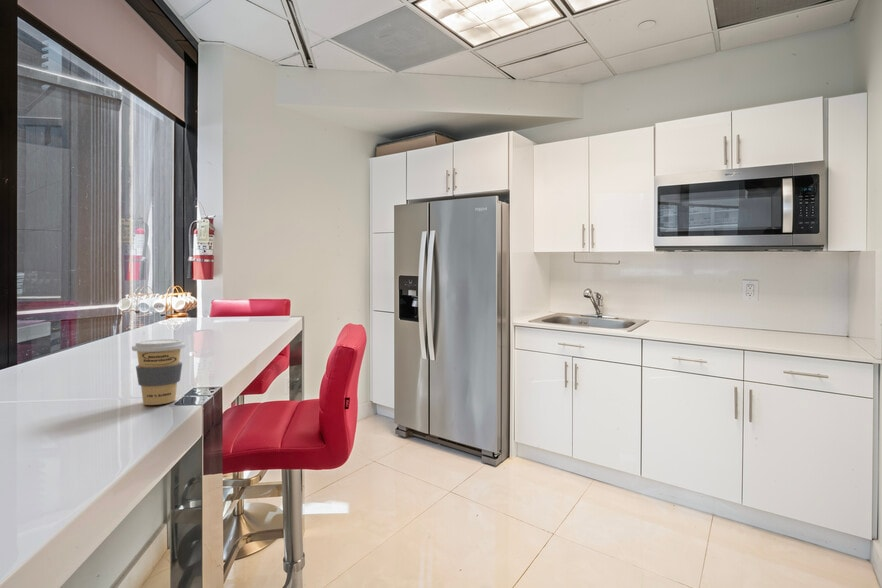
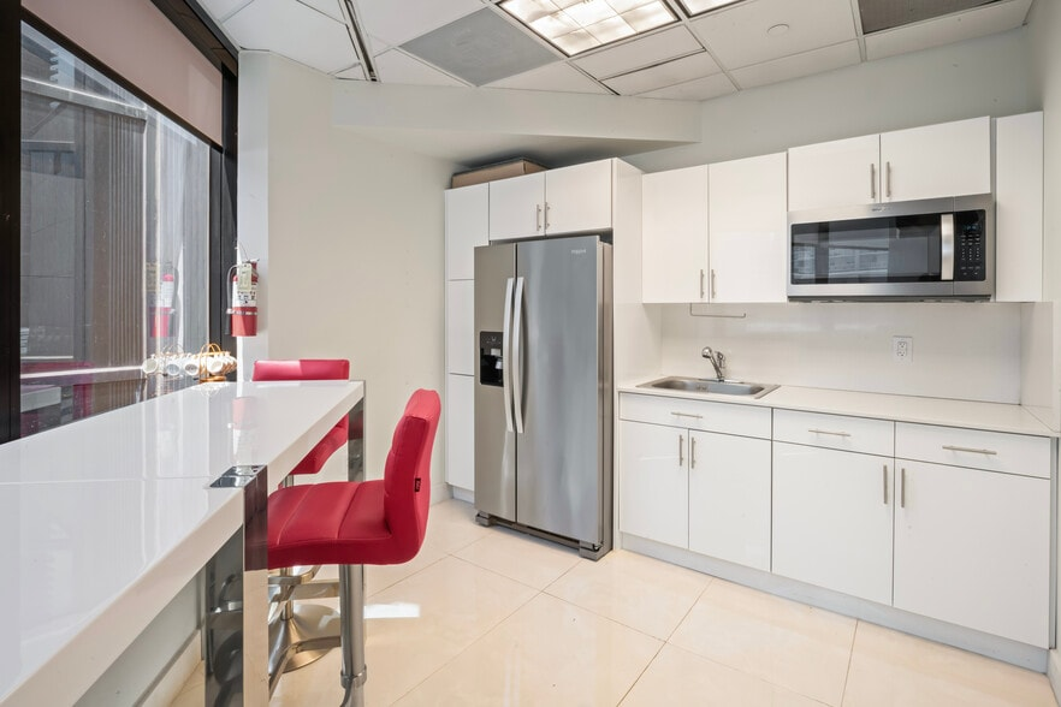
- coffee cup (159, 371)
